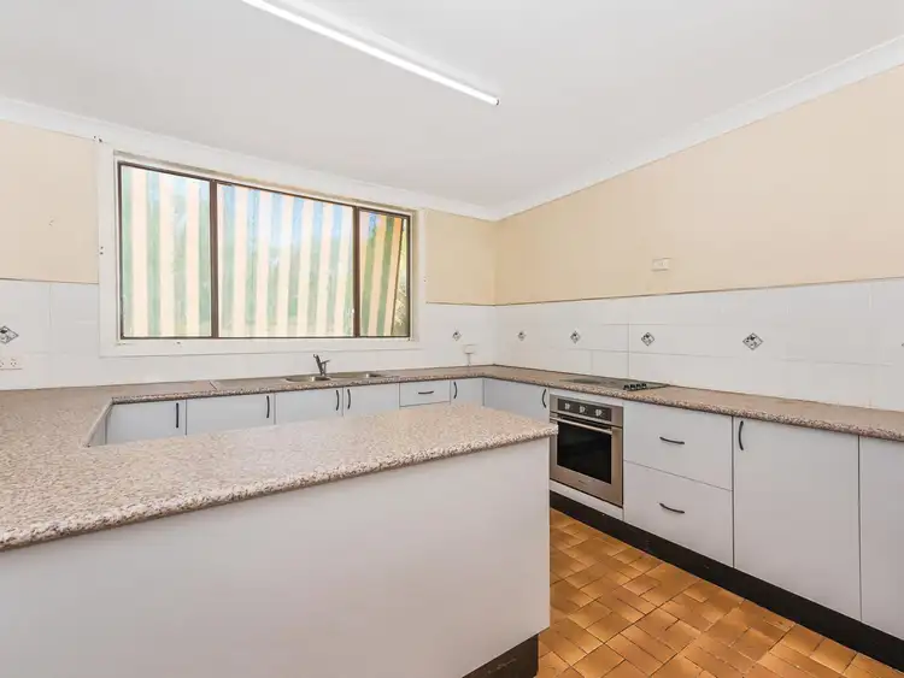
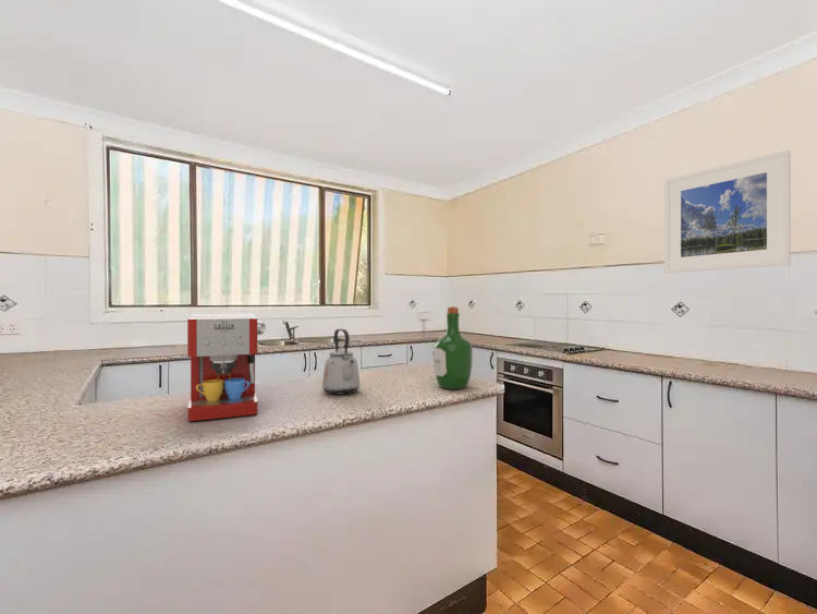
+ coffee maker (223, 361)
+ wine bottle (452, 346)
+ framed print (720, 217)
+ kettle (343, 361)
